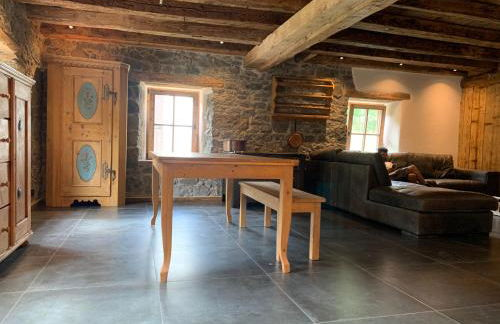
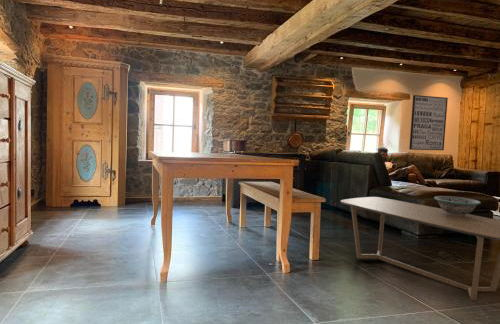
+ decorative bowl (456, 206)
+ wall art (428, 123)
+ coffee table (425, 224)
